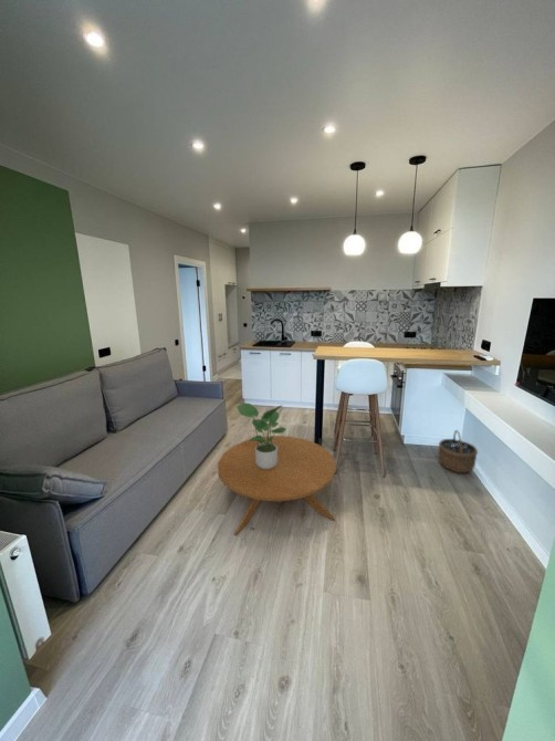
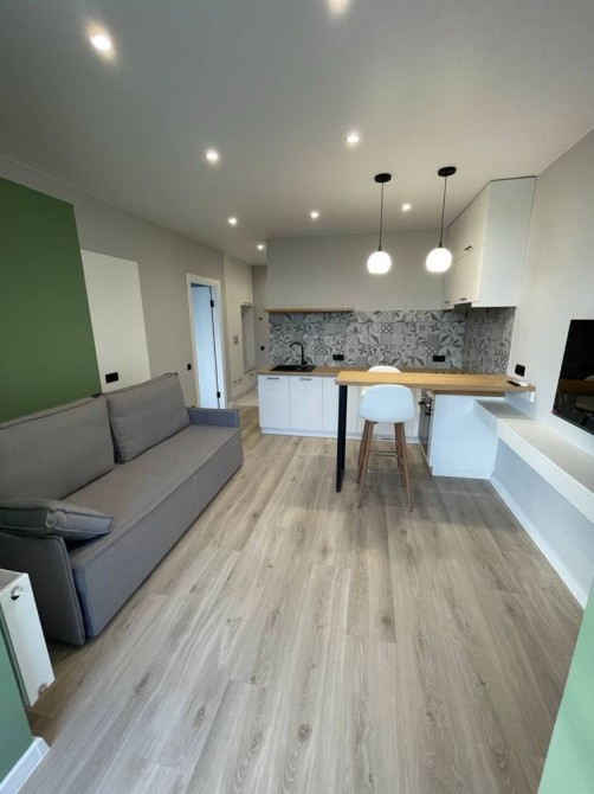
- potted plant (264, 430)
- wicker basket (458, 449)
- coffee table (276, 478)
